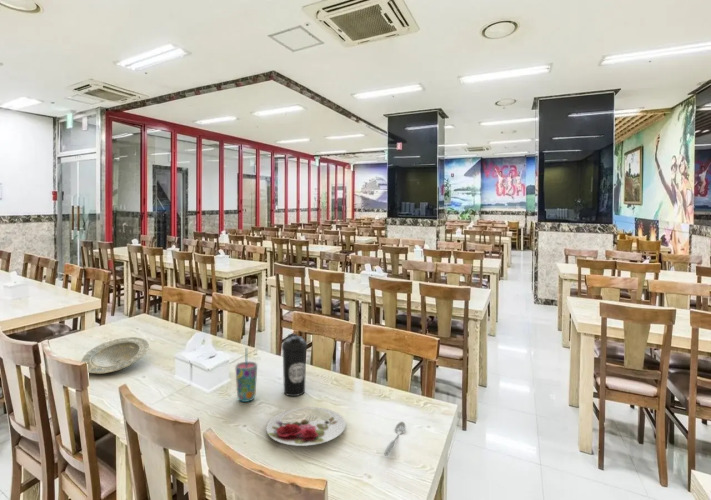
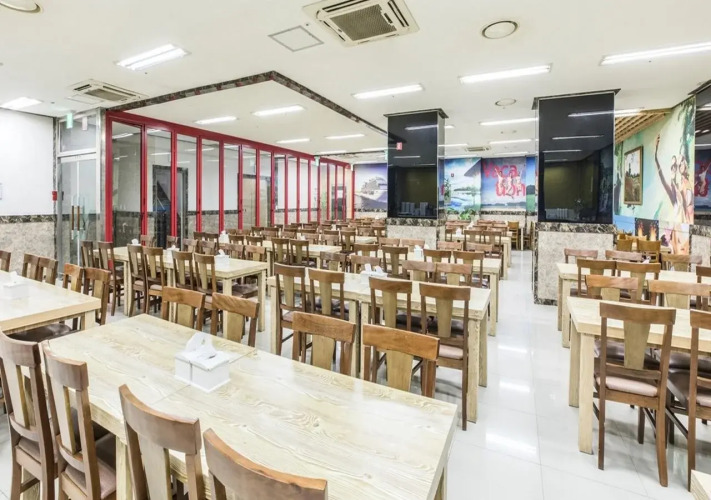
- plate (116, 354)
- water bottle (294, 363)
- plate (306, 424)
- spoon (394, 439)
- cup (246, 373)
